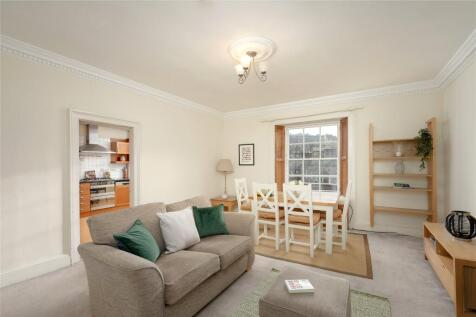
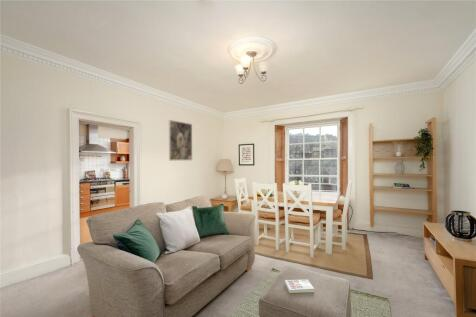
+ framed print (181, 141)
